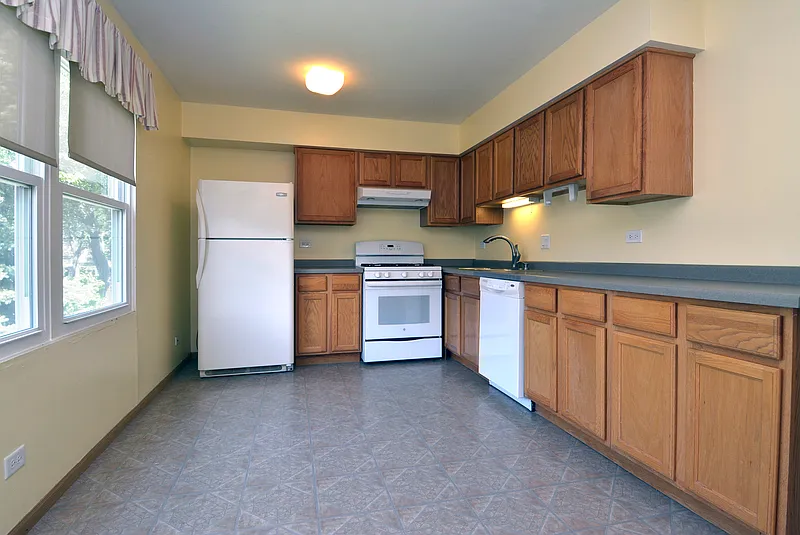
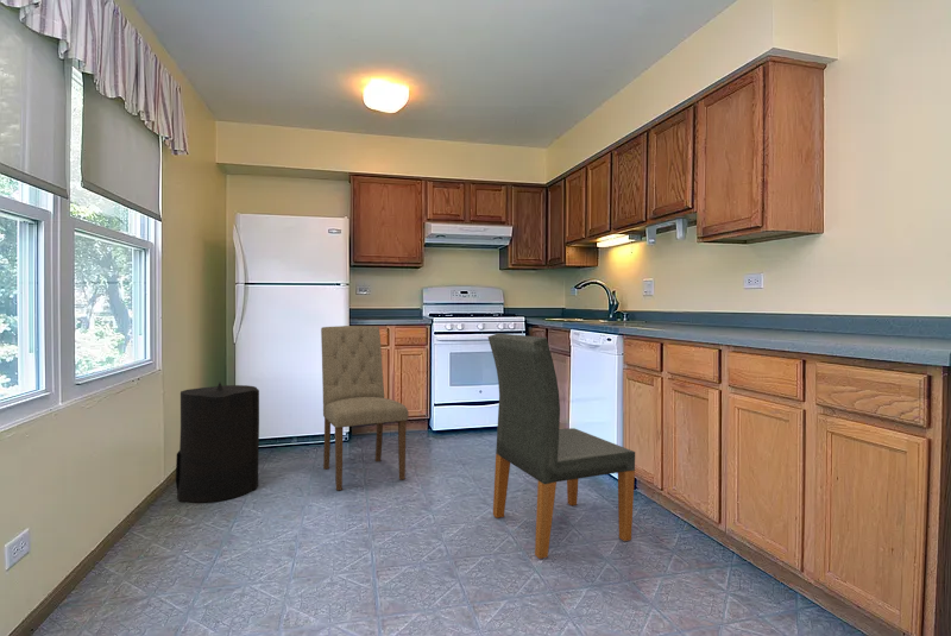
+ trash can (220, 435)
+ dining chair (556, 430)
+ dining chair (360, 399)
